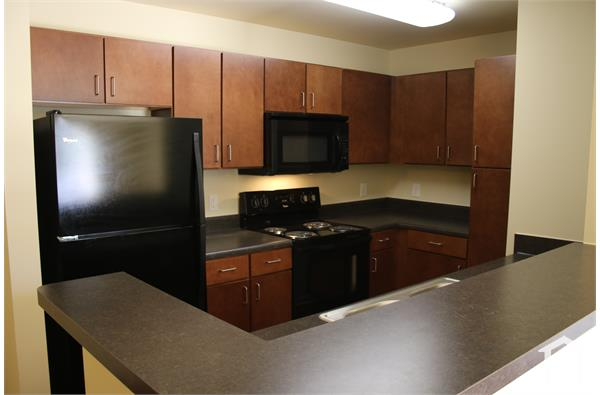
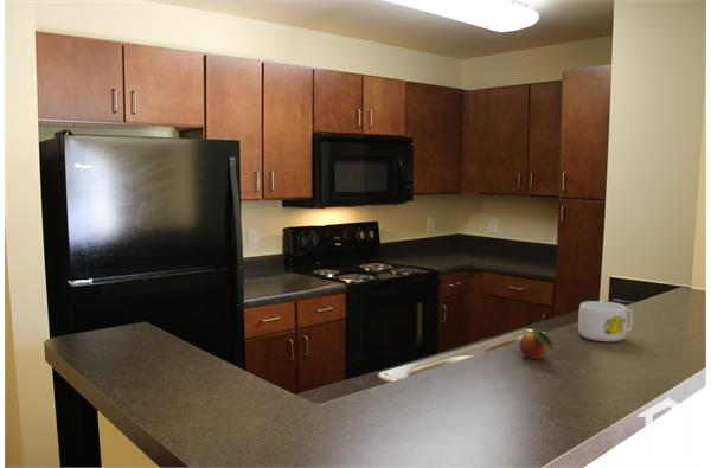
+ fruit (538, 341)
+ mug (603, 321)
